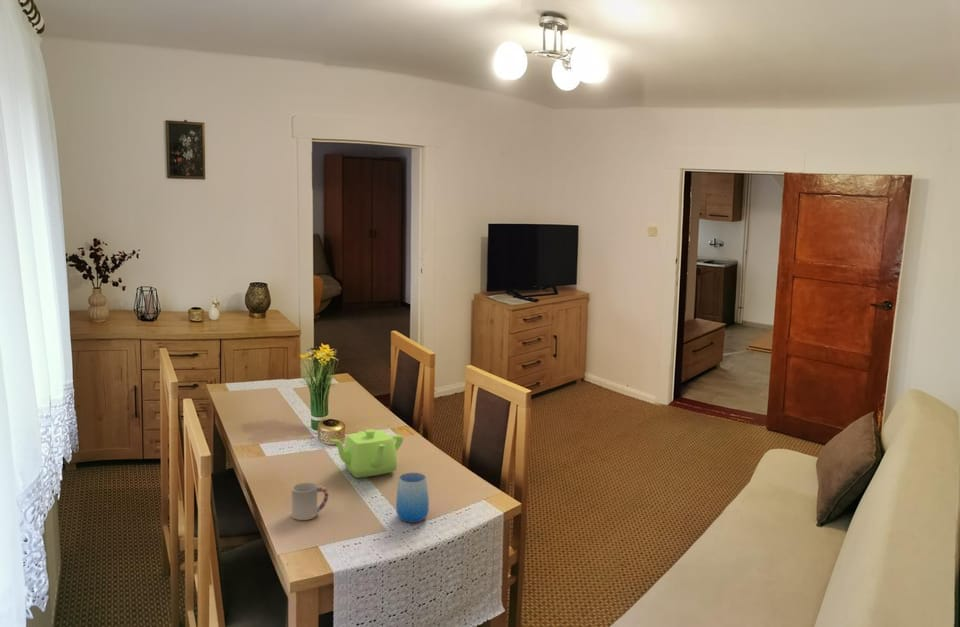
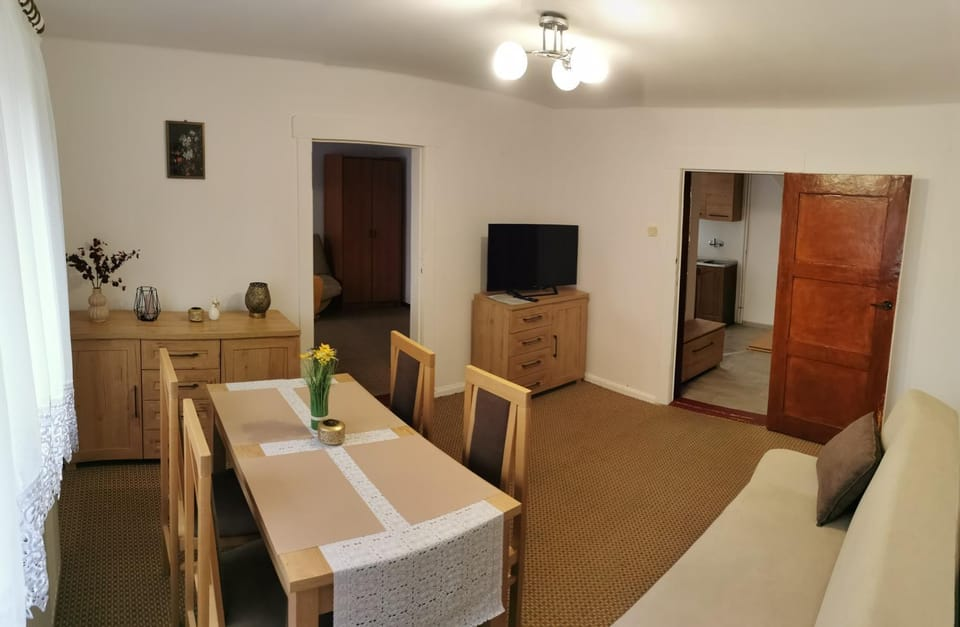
- cup (310, 500)
- teapot (368, 452)
- cup (412, 497)
